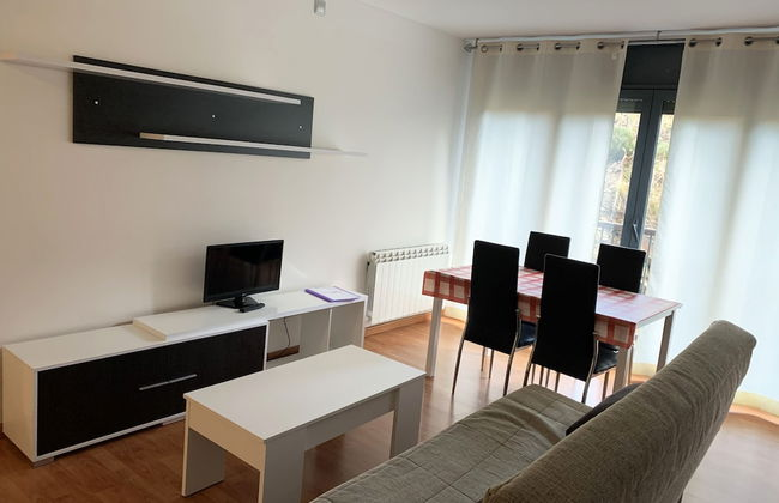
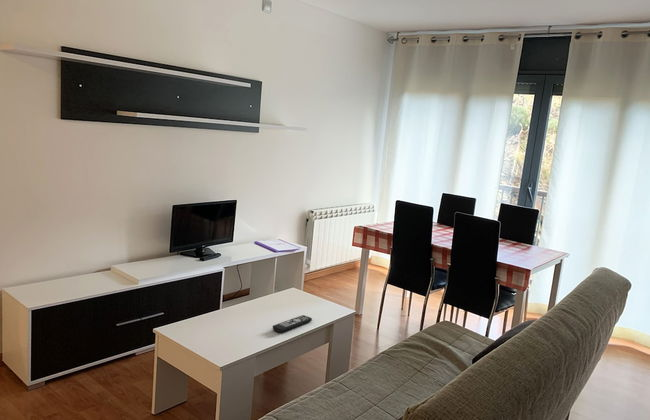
+ remote control (292, 323)
